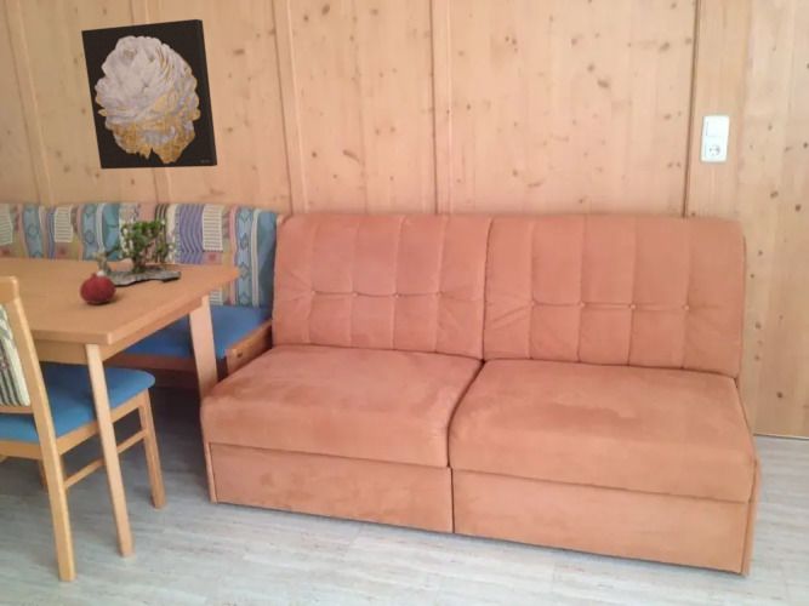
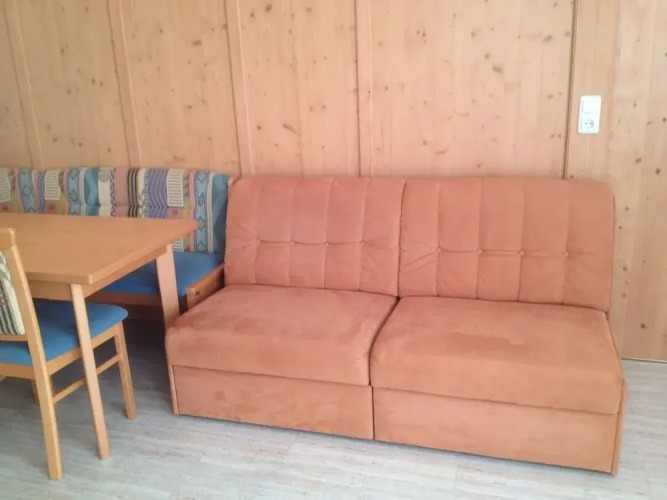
- wall art (149, 97)
- fruit (97, 287)
- plant (133, 248)
